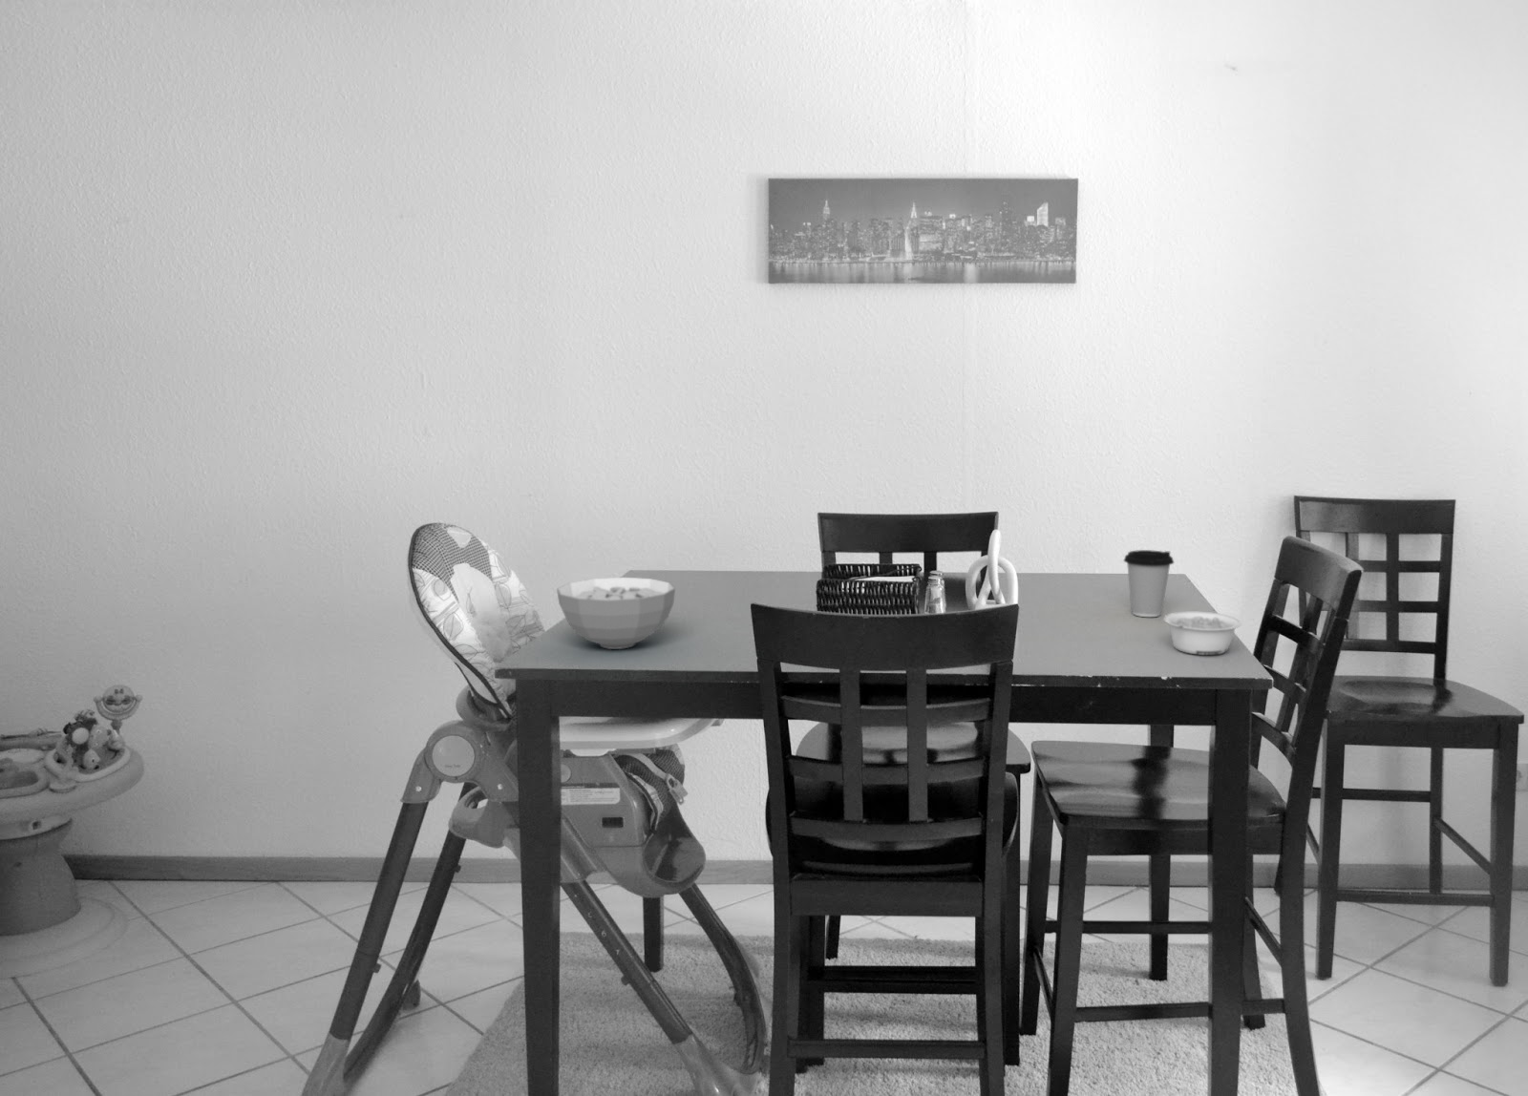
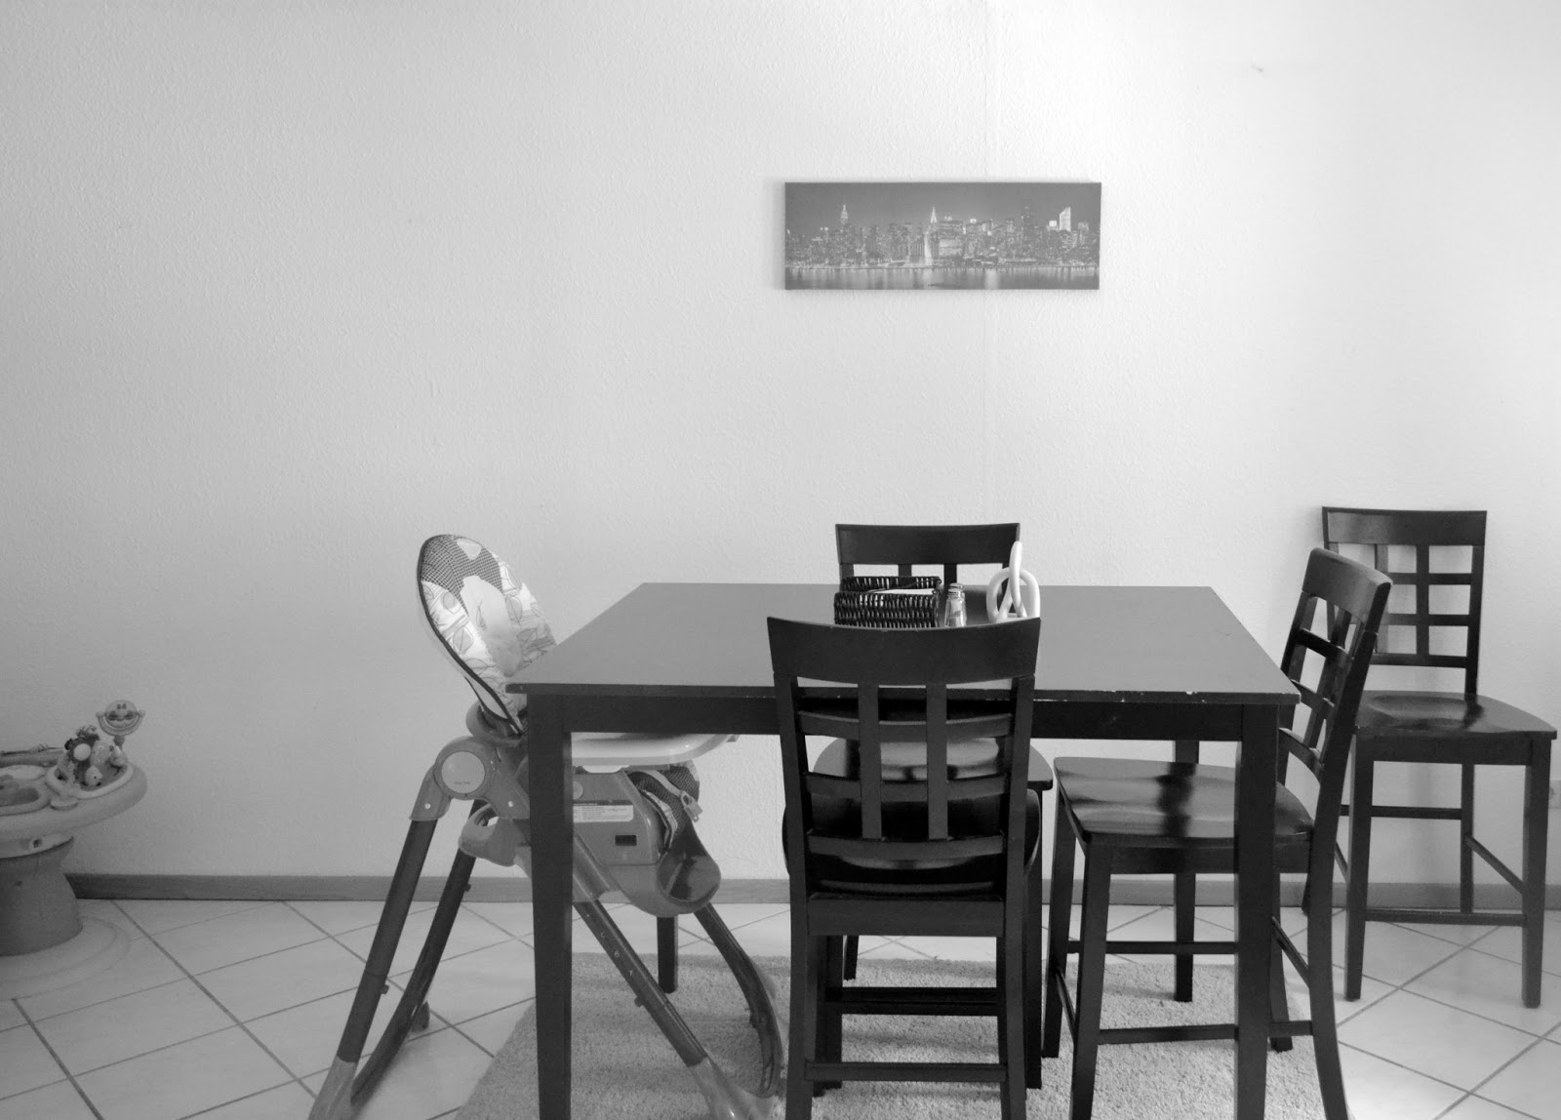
- coffee cup (1147, 582)
- cereal bowl (616, 617)
- legume (1202, 632)
